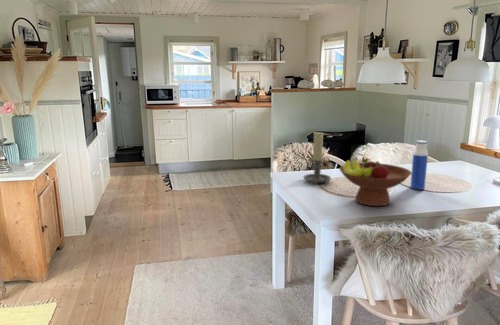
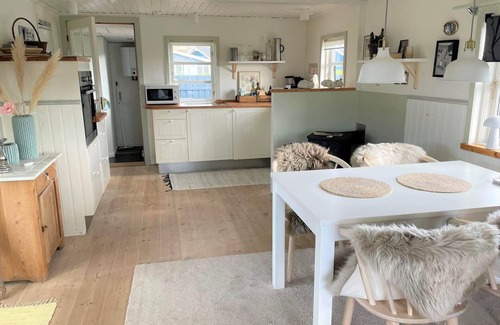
- fruit bowl (373, 179)
- candle holder (319, 157)
- water bottle (419, 164)
